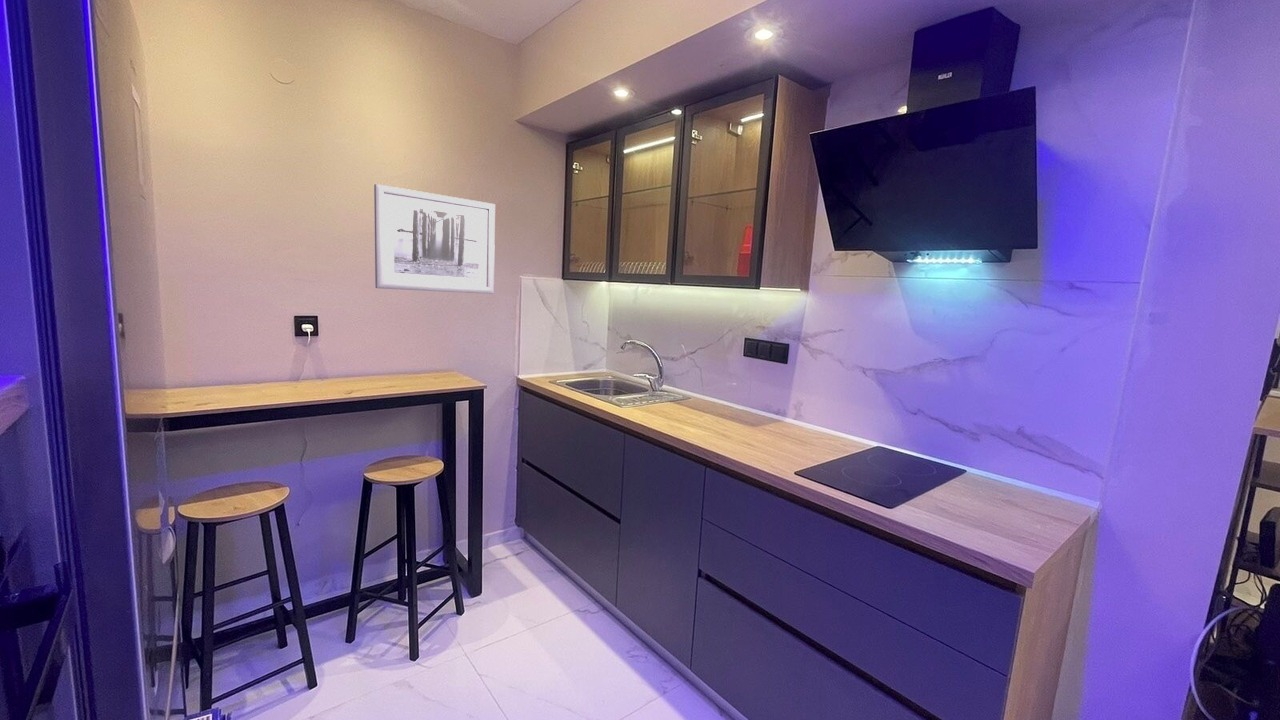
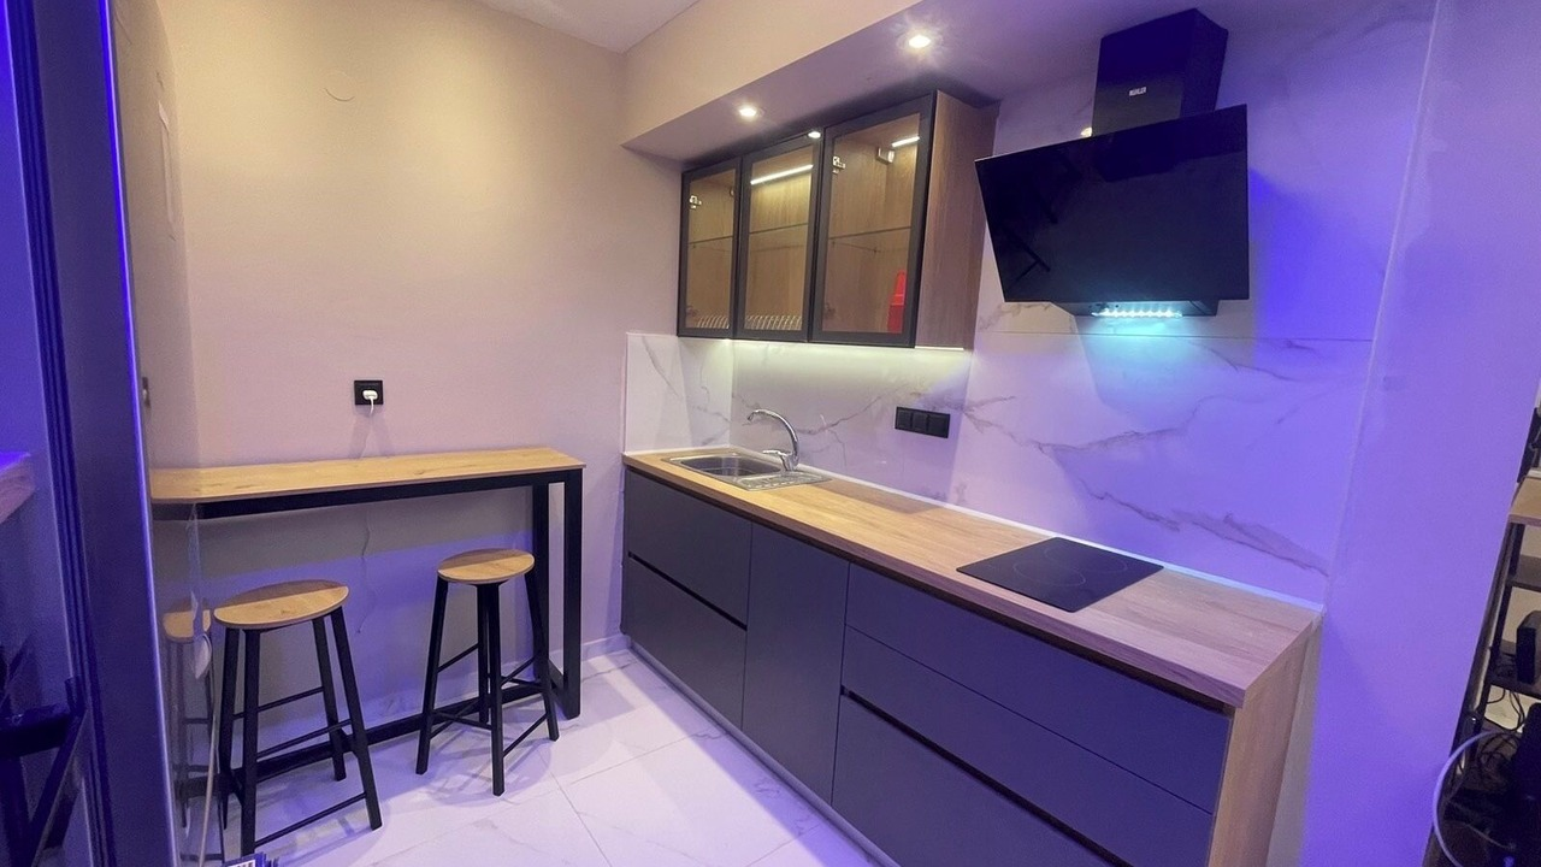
- wall art (438, 243)
